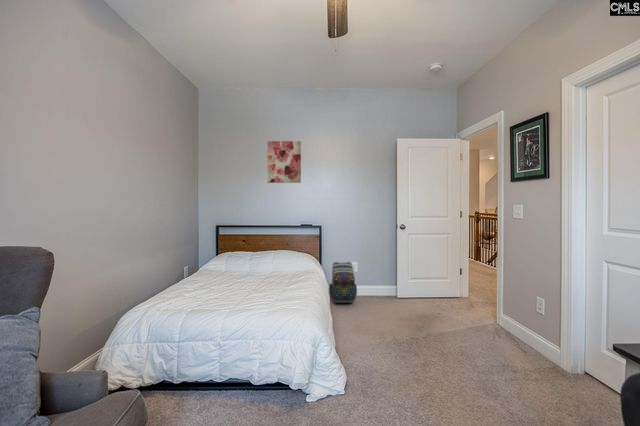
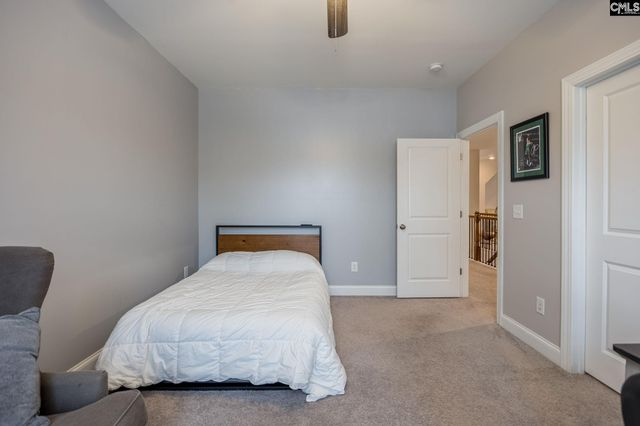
- wall art (284, 162)
- backpack (342, 282)
